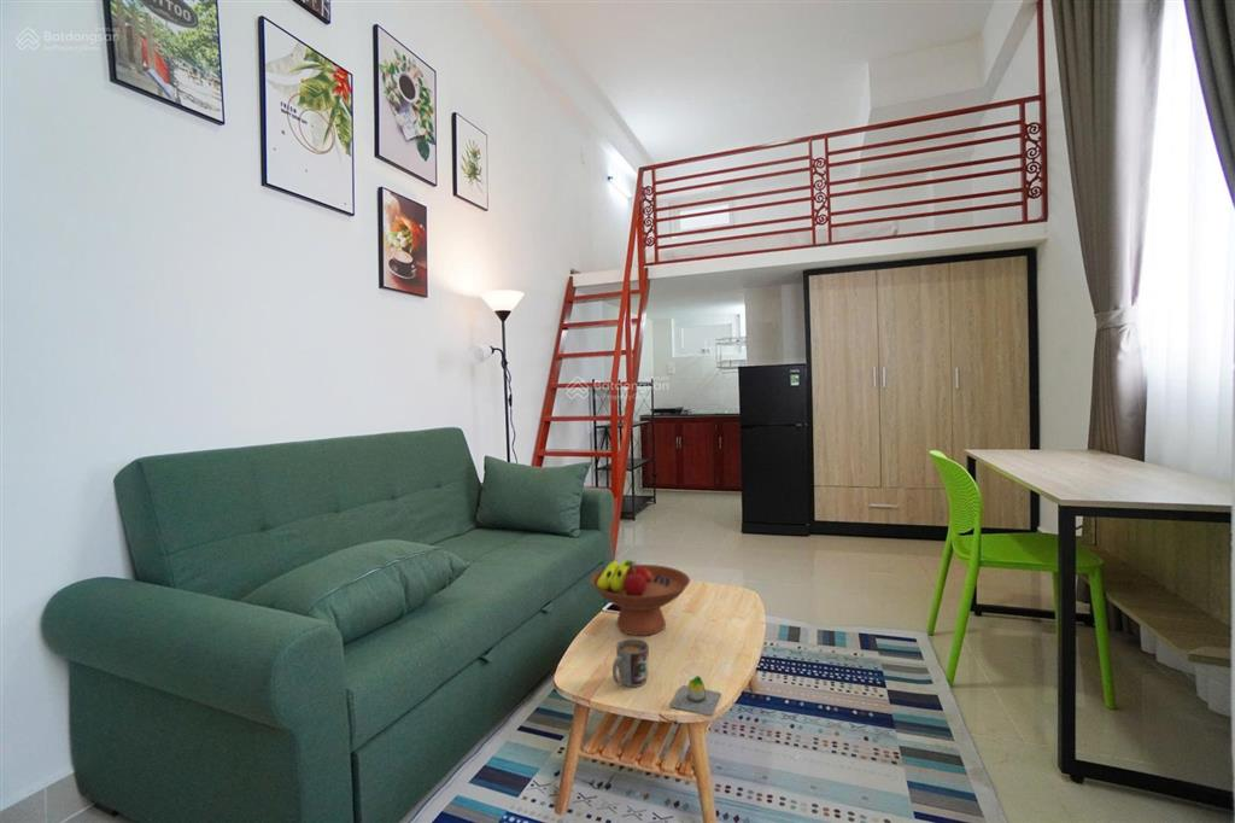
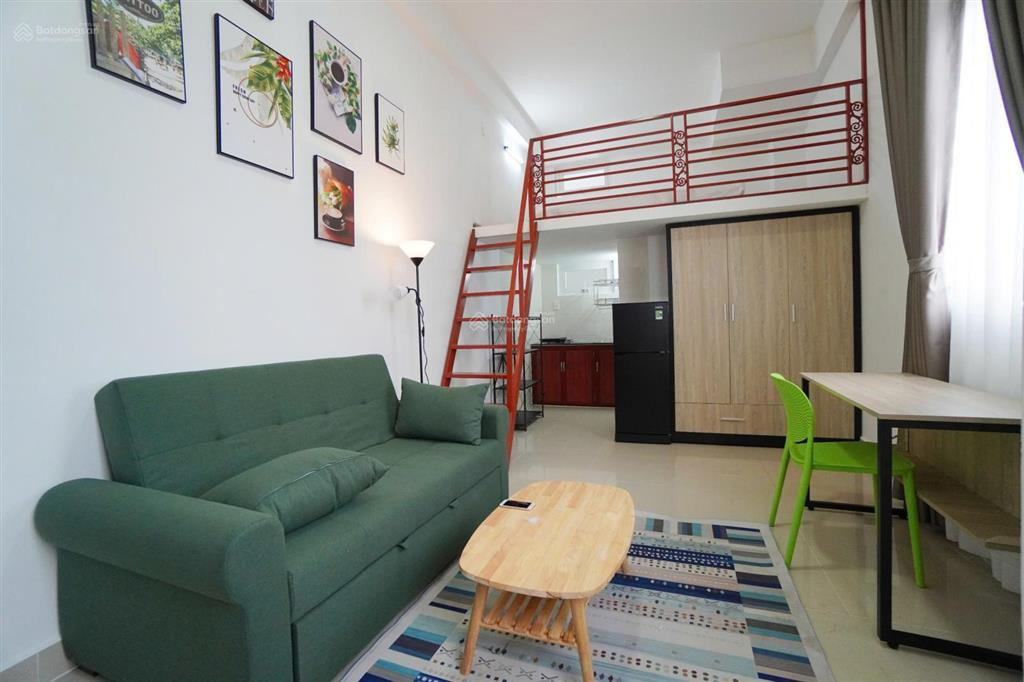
- fruit bowl (640, 593)
- decorative egg (696, 688)
- mug (628, 665)
